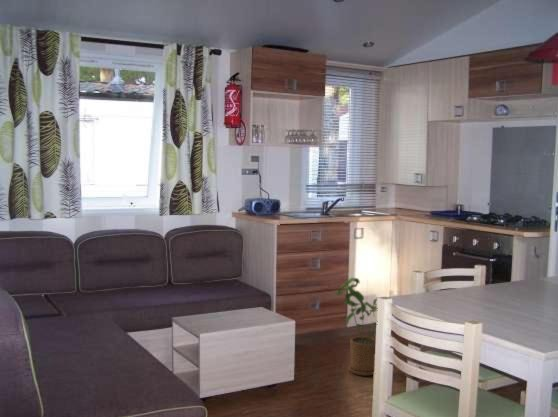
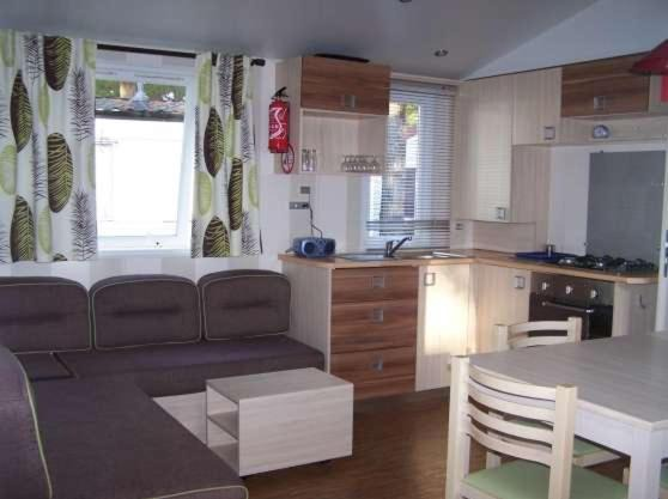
- house plant (362, 324)
